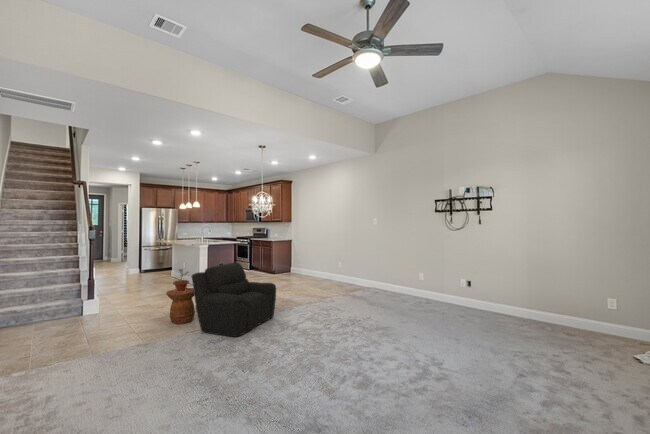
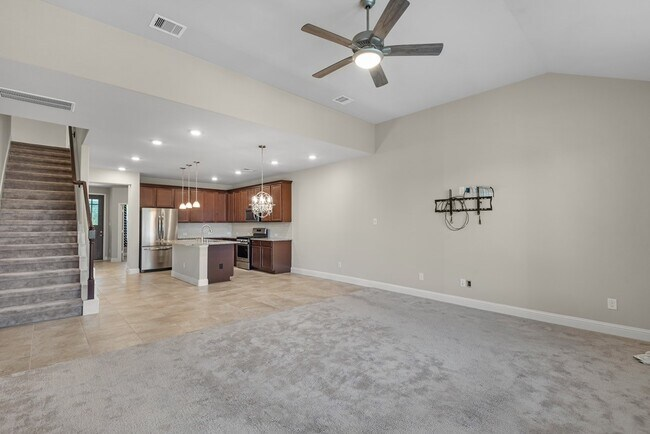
- armchair (237, 294)
- side table (182, 306)
- potted plant (181, 279)
